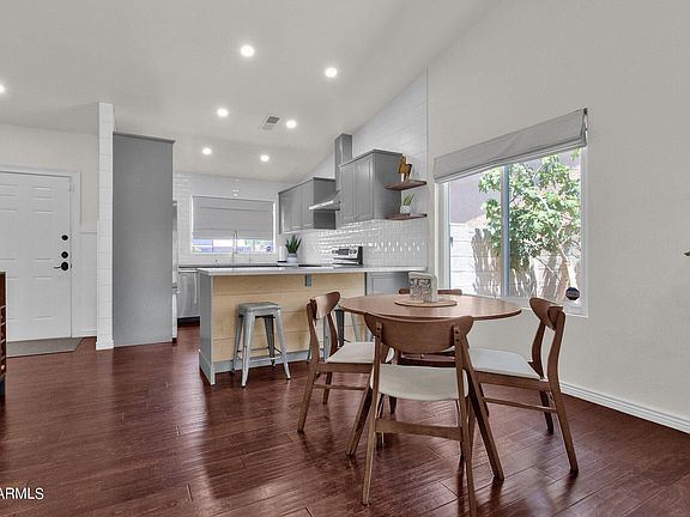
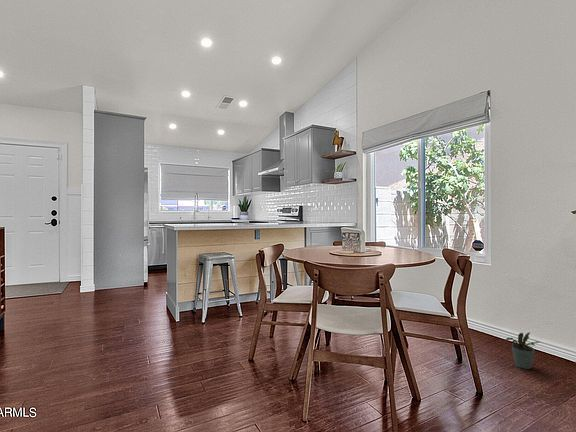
+ potted plant (523, 349)
